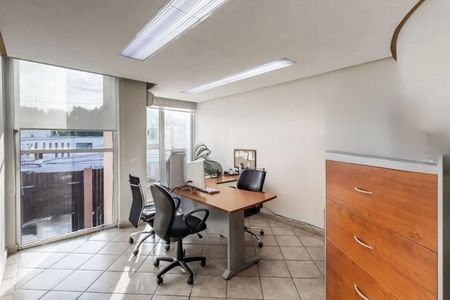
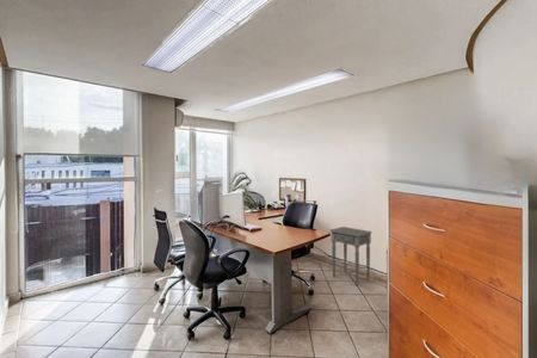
+ side table (346, 254)
